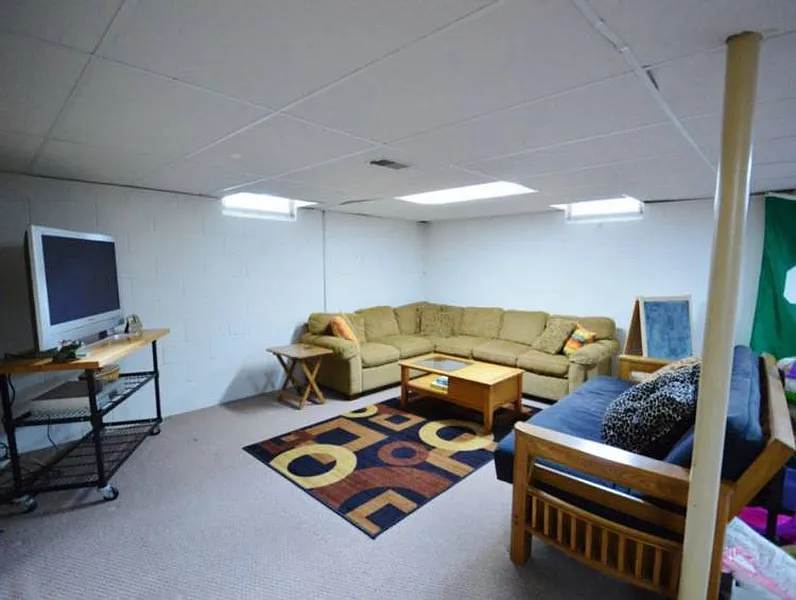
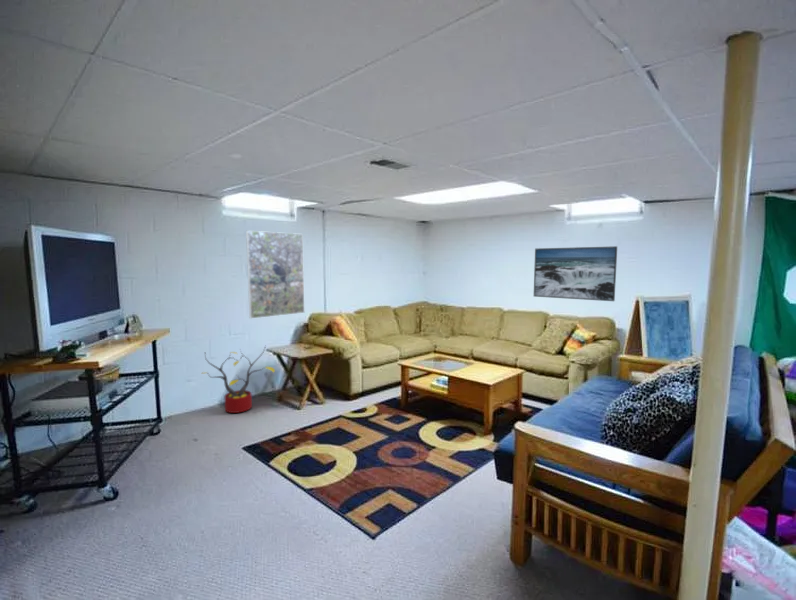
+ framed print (572, 273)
+ decorative plant (238, 377)
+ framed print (277, 274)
